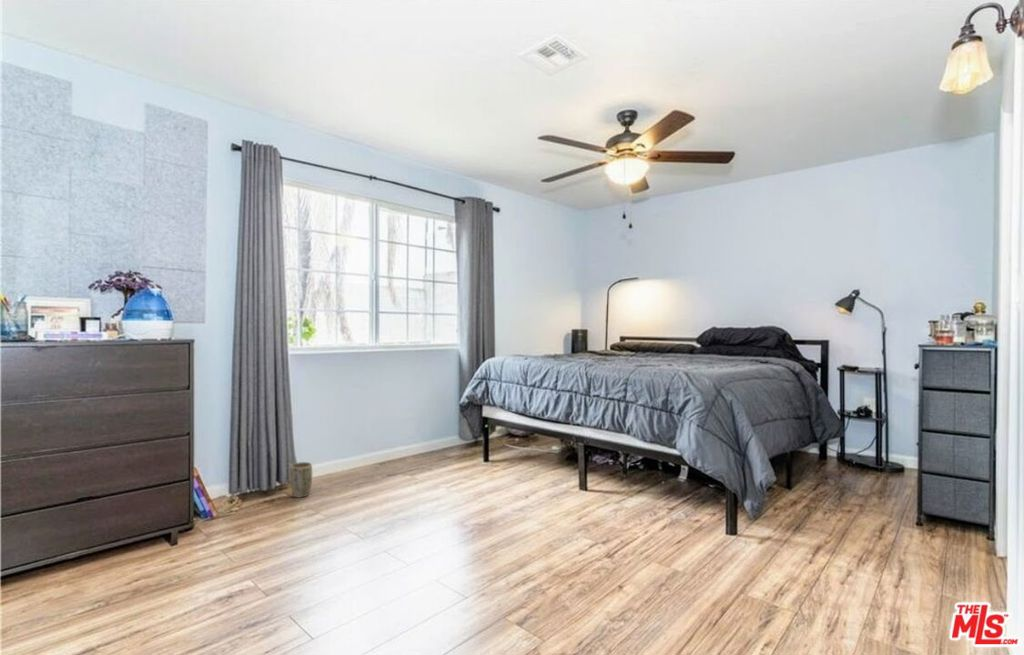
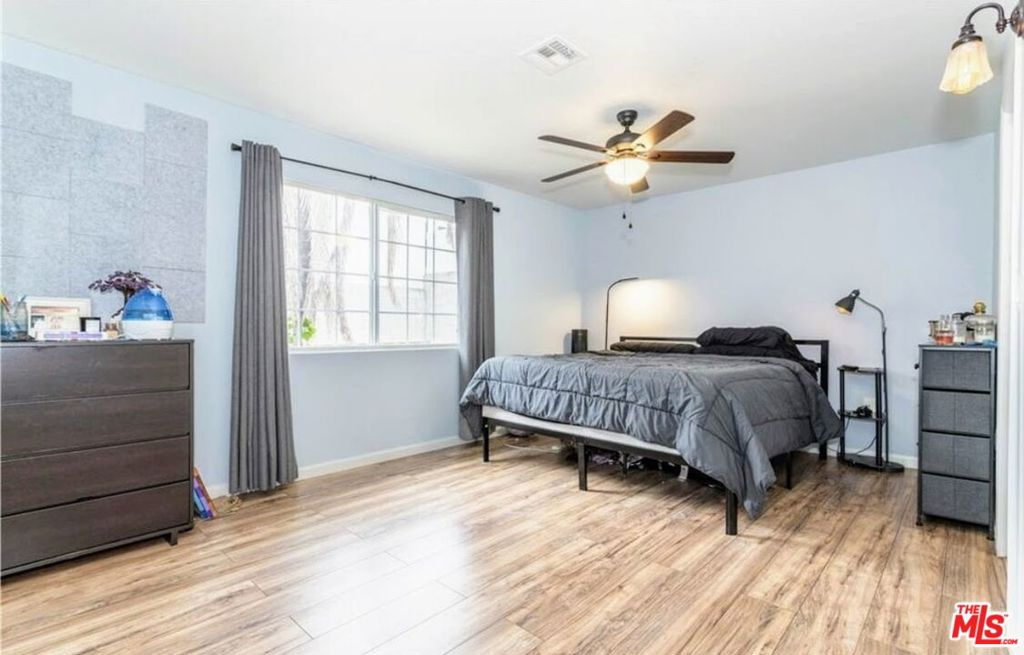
- plant pot (301, 479)
